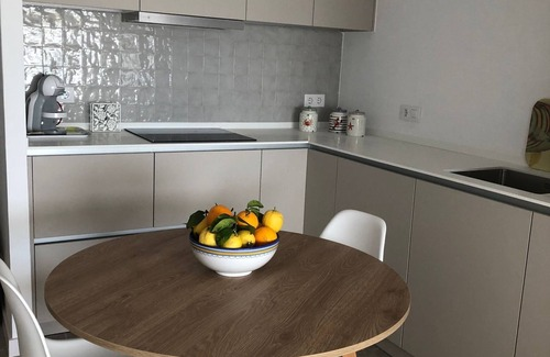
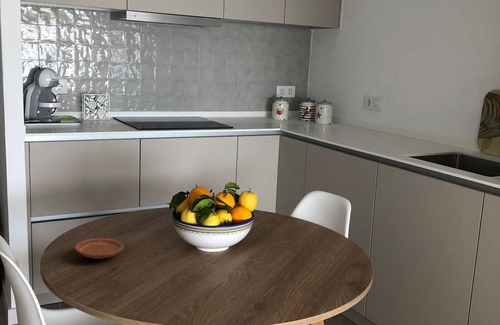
+ plate (99, 250)
